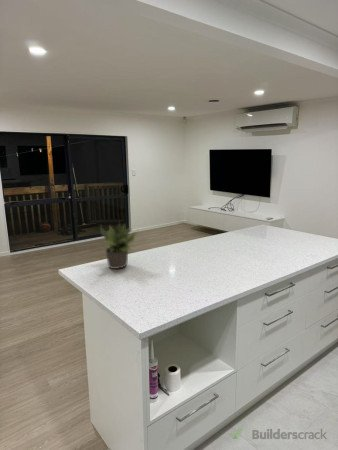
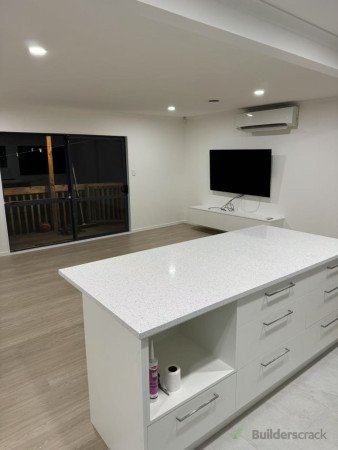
- potted plant (117, 245)
